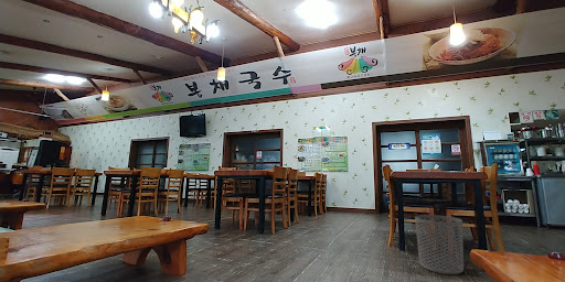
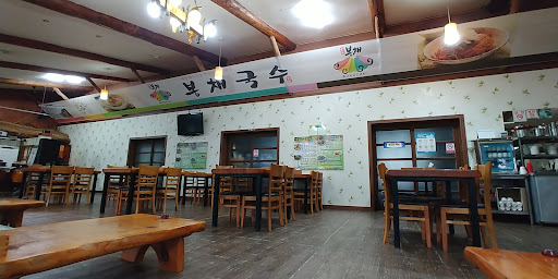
- waste bin (438, 242)
